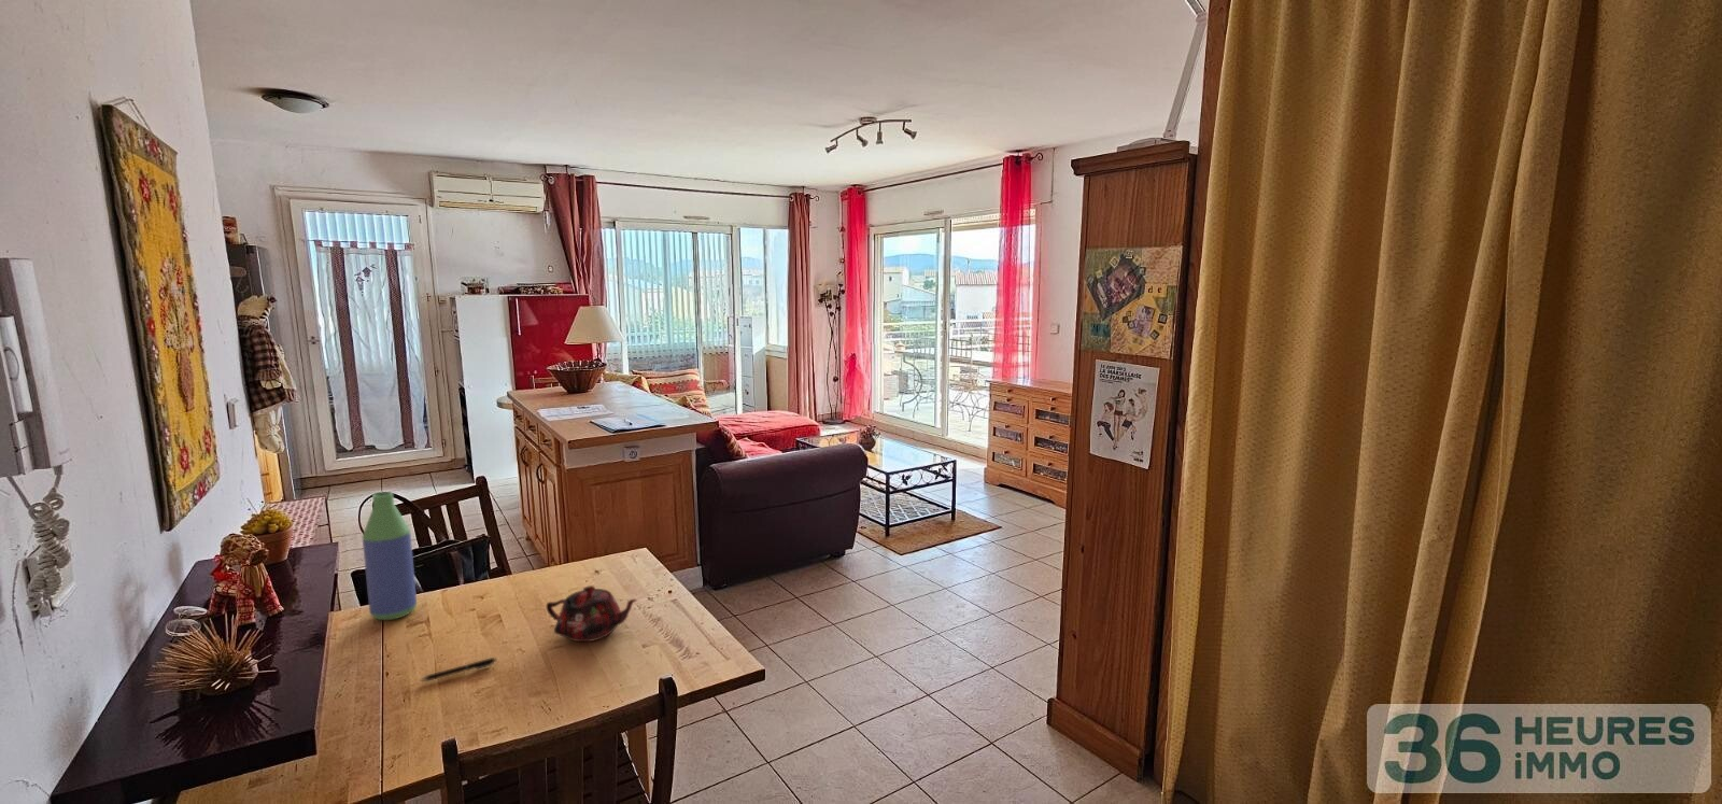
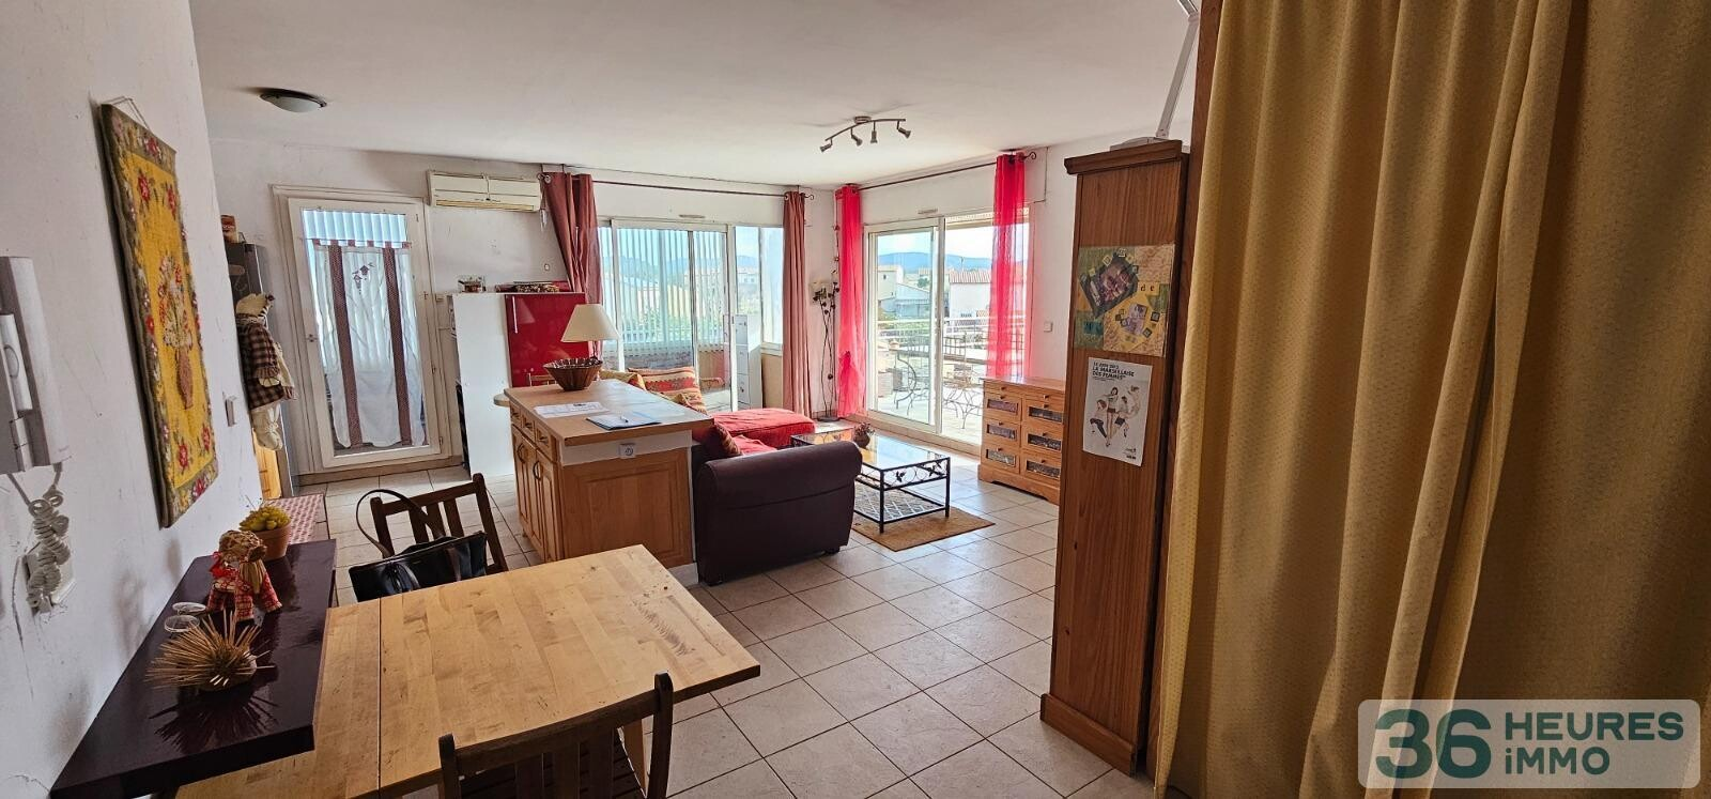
- teapot (592, 608)
- bottle (389, 555)
- pen (458, 670)
